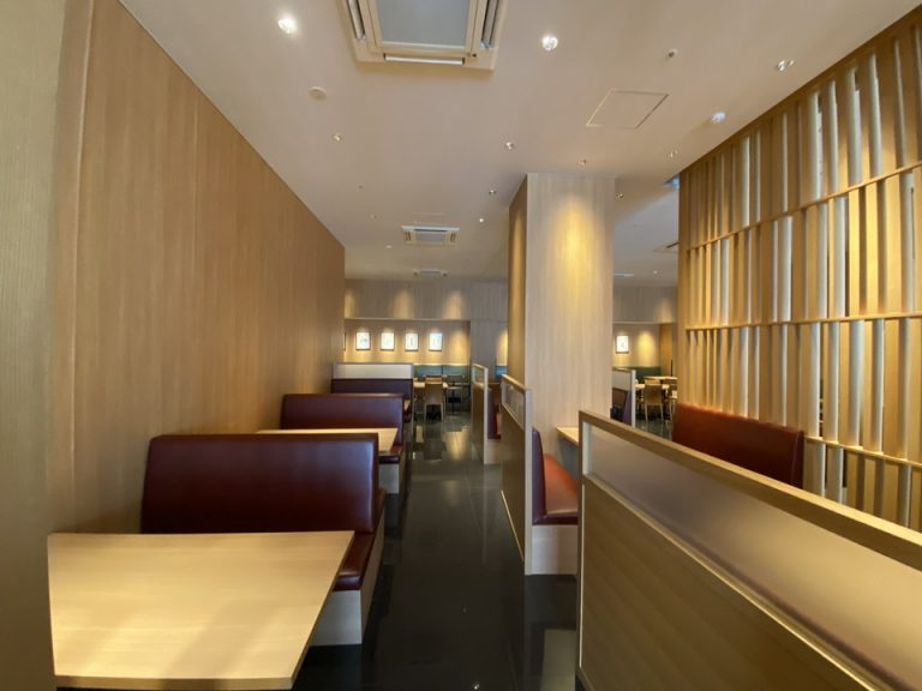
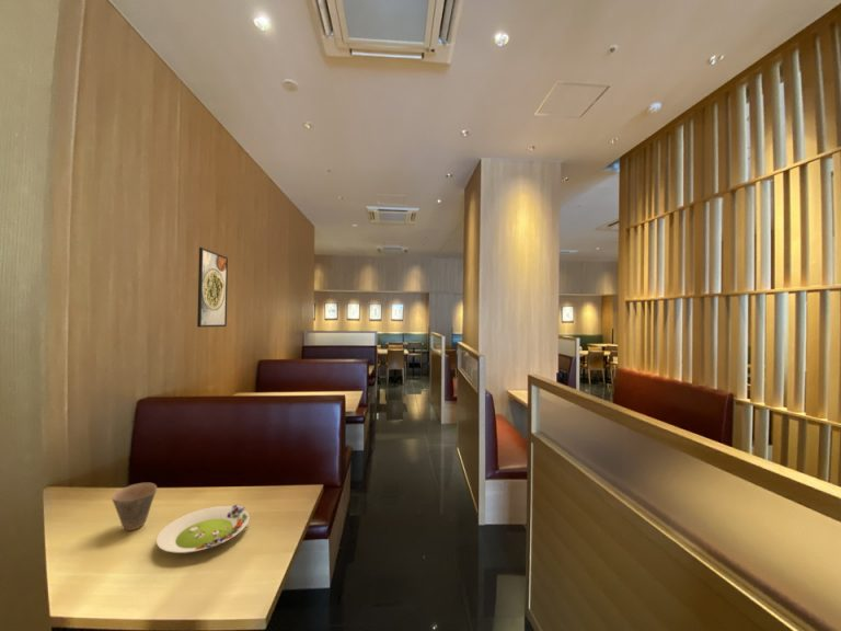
+ salad plate (205, 528)
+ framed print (214, 289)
+ cup (134, 508)
